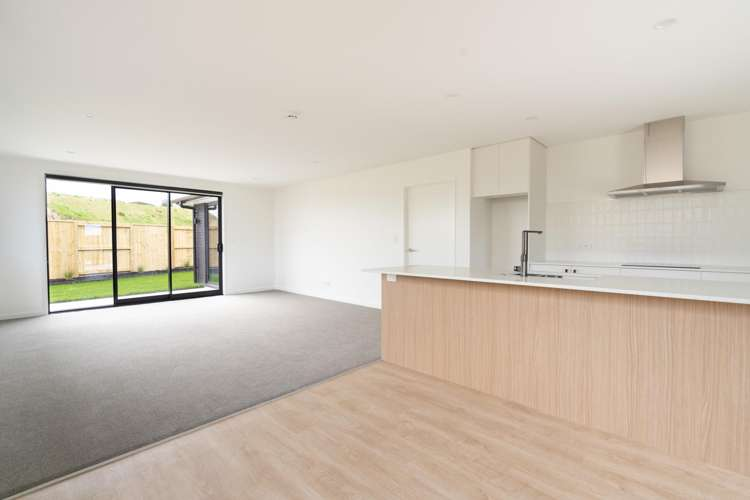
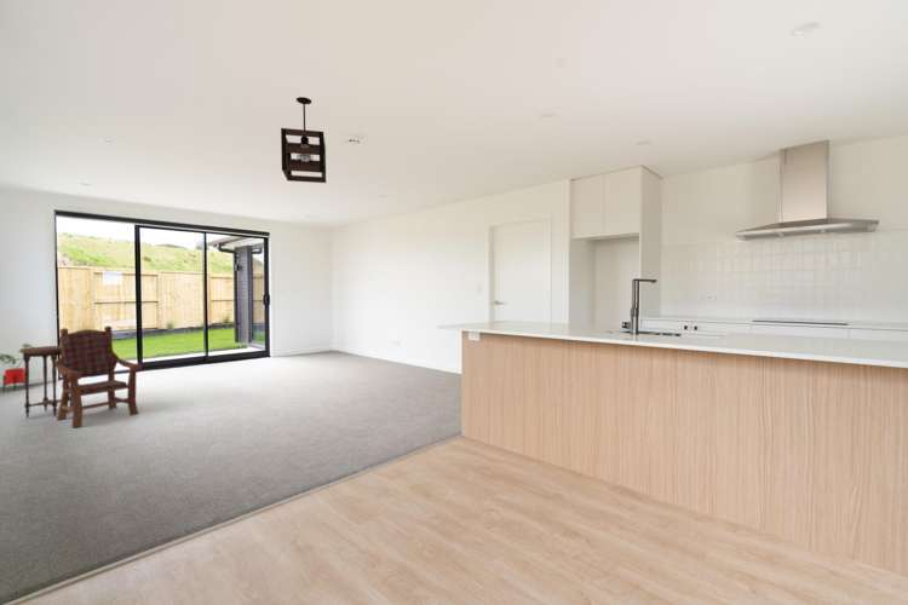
+ house plant (17, 365)
+ pendant light (304, 138)
+ armchair (97, 371)
+ side table (52, 380)
